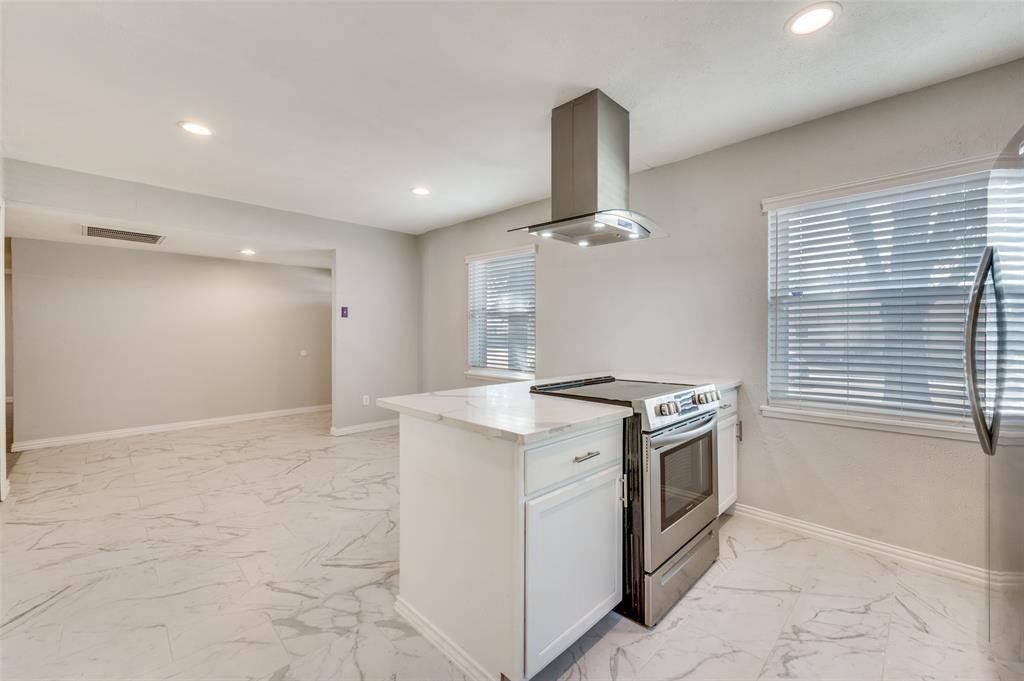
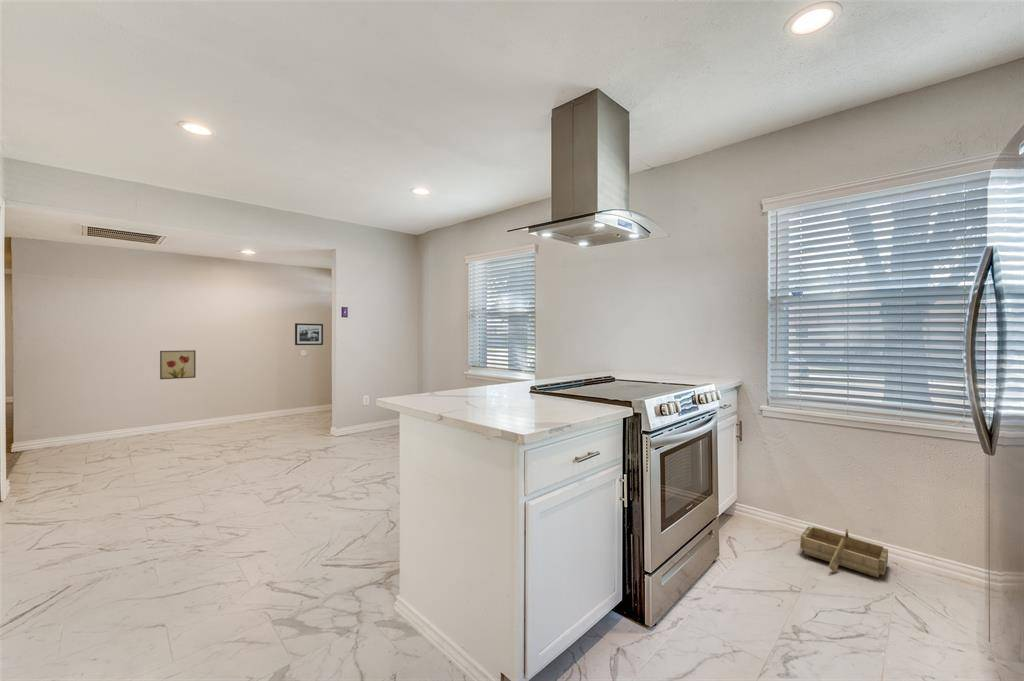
+ wall art (178, 364)
+ picture frame (309, 334)
+ wooden boat (843, 545)
